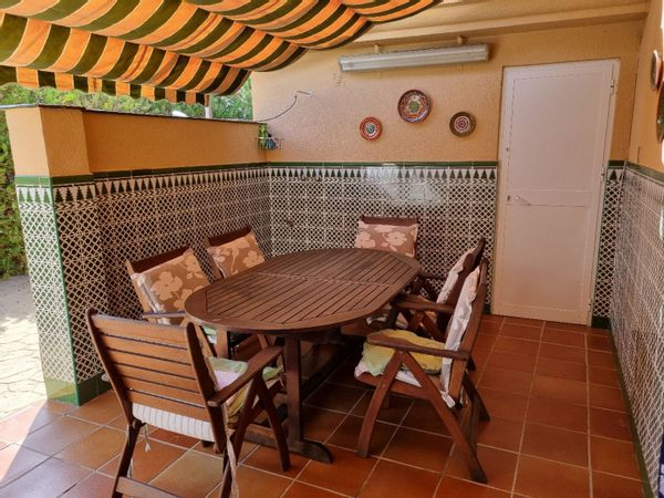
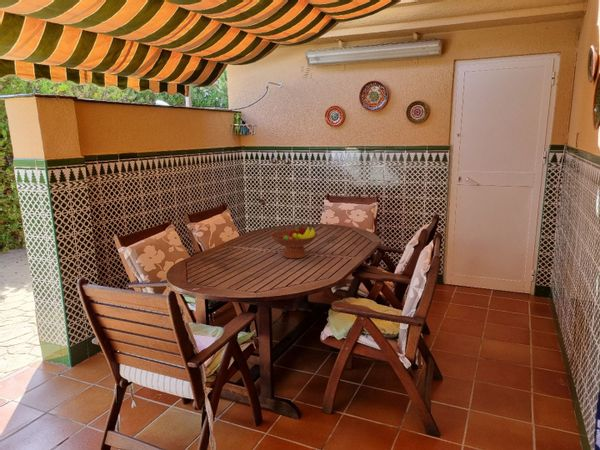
+ fruit bowl (294, 240)
